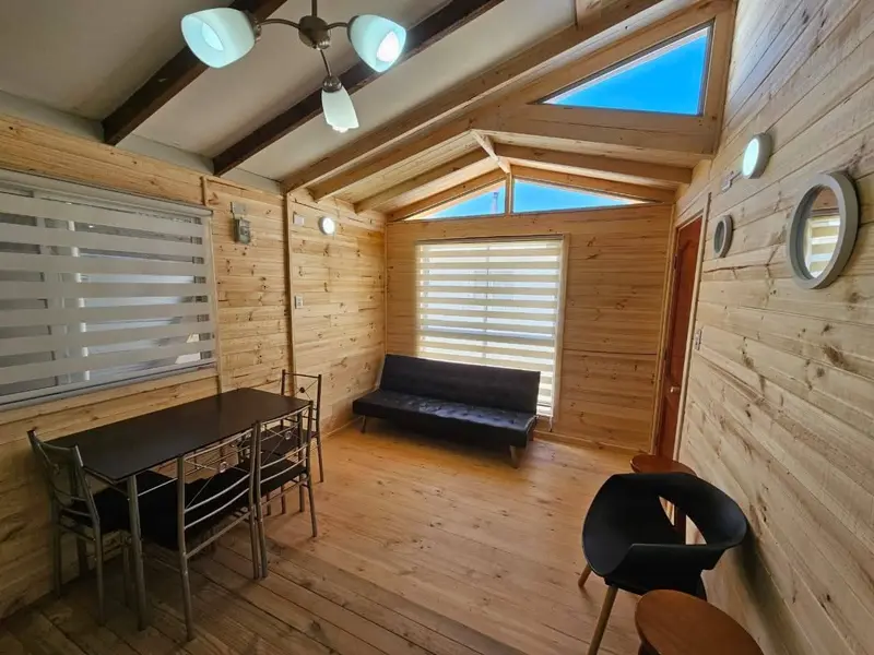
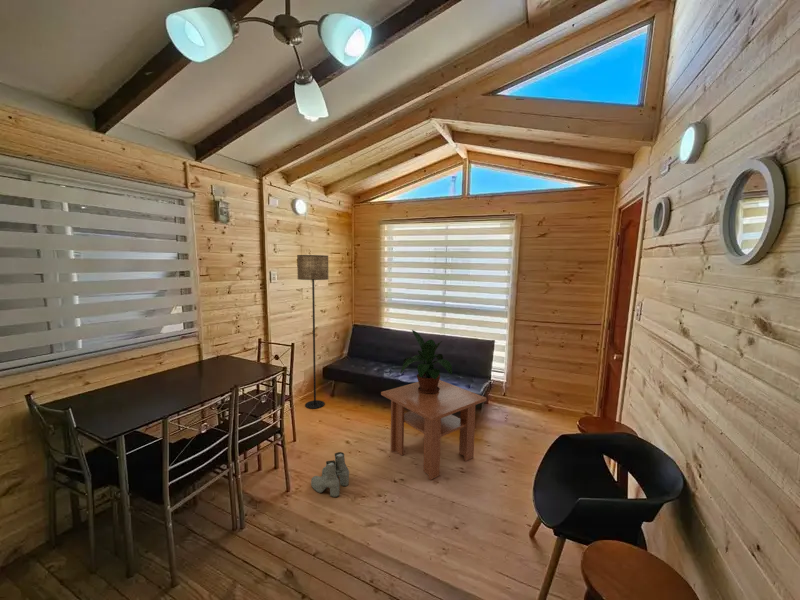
+ coffee table (432, 424)
+ boots (330, 470)
+ potted plant (429, 360)
+ floor lamp (313, 331)
